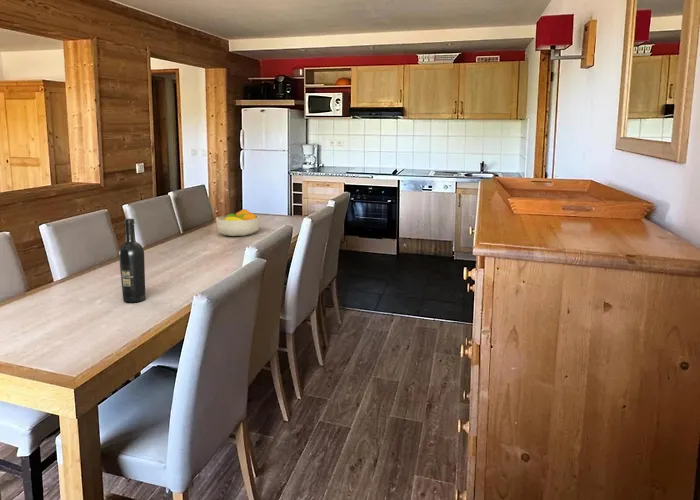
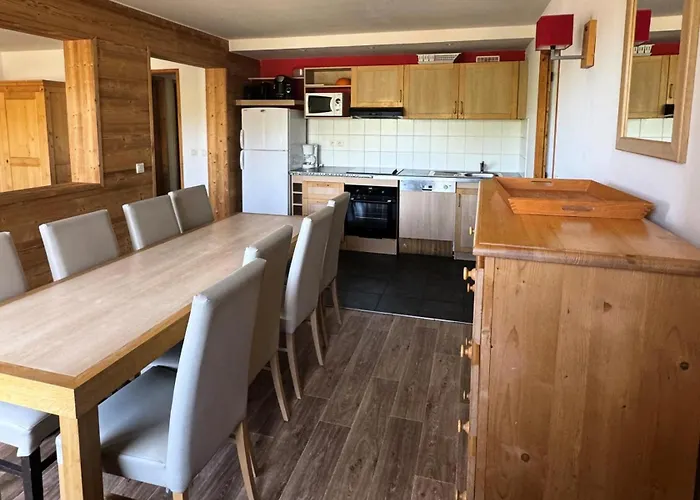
- fruit bowl (238, 221)
- wine bottle (131, 259)
